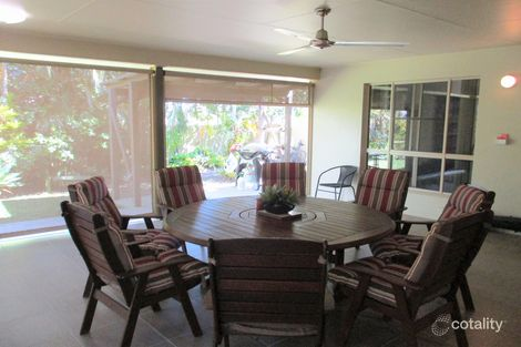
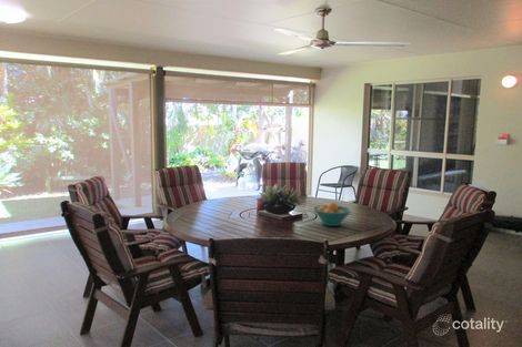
+ fruit bowl (331, 213)
